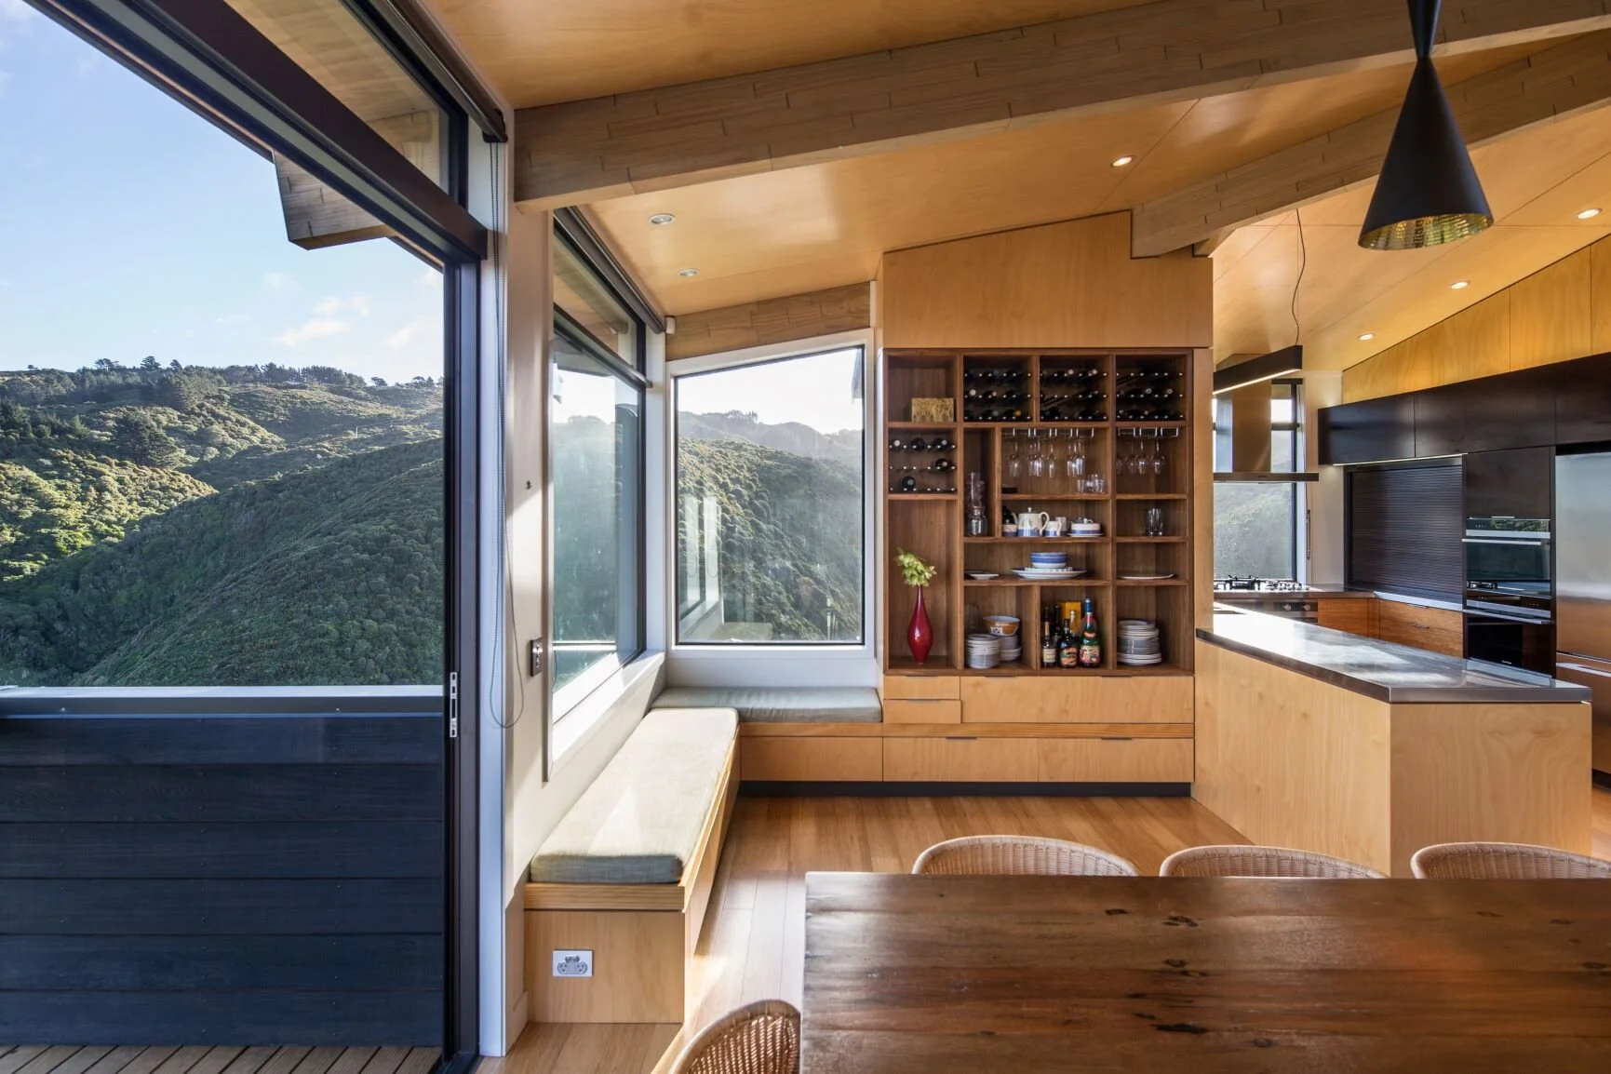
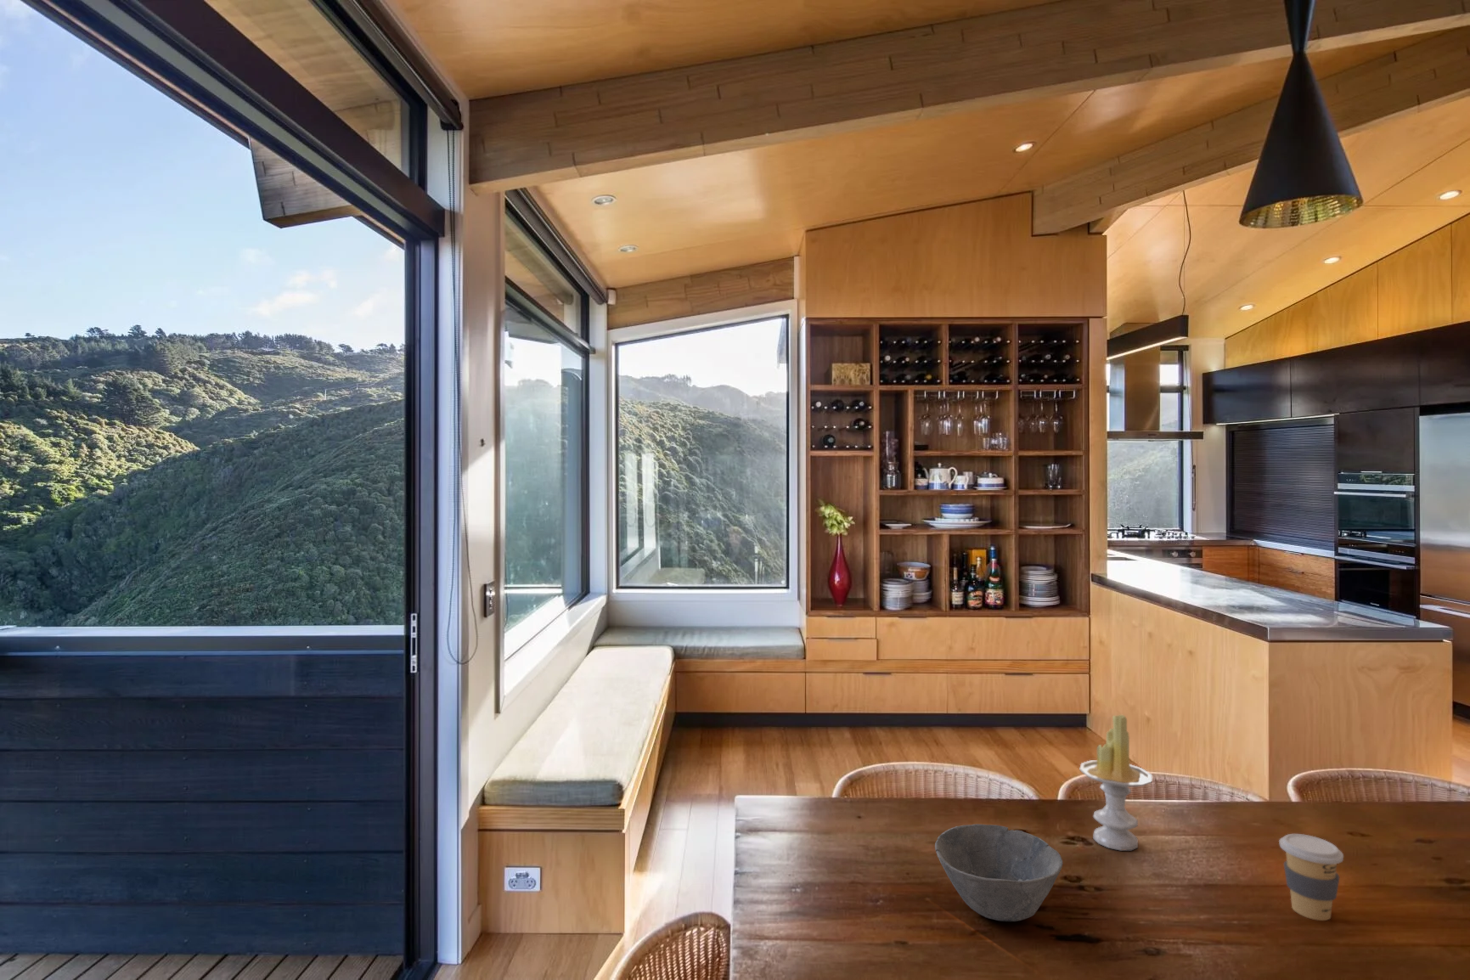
+ bowl (998, 879)
+ coffee cup (1310, 877)
+ candle (1115, 777)
